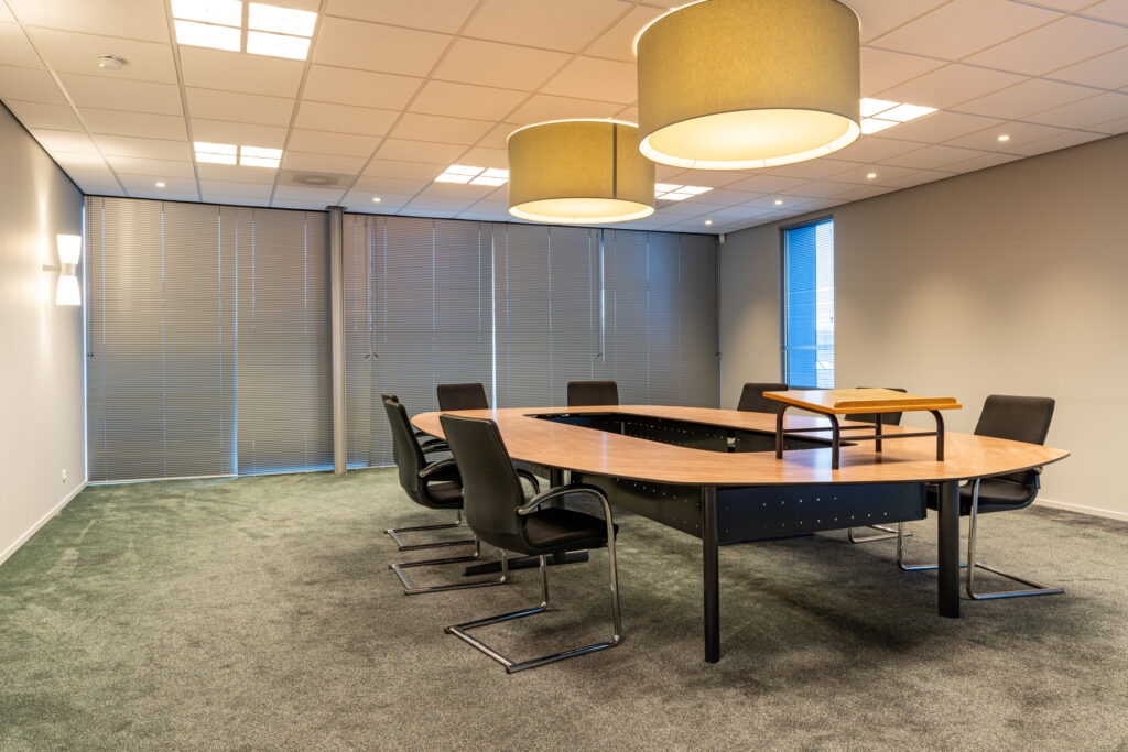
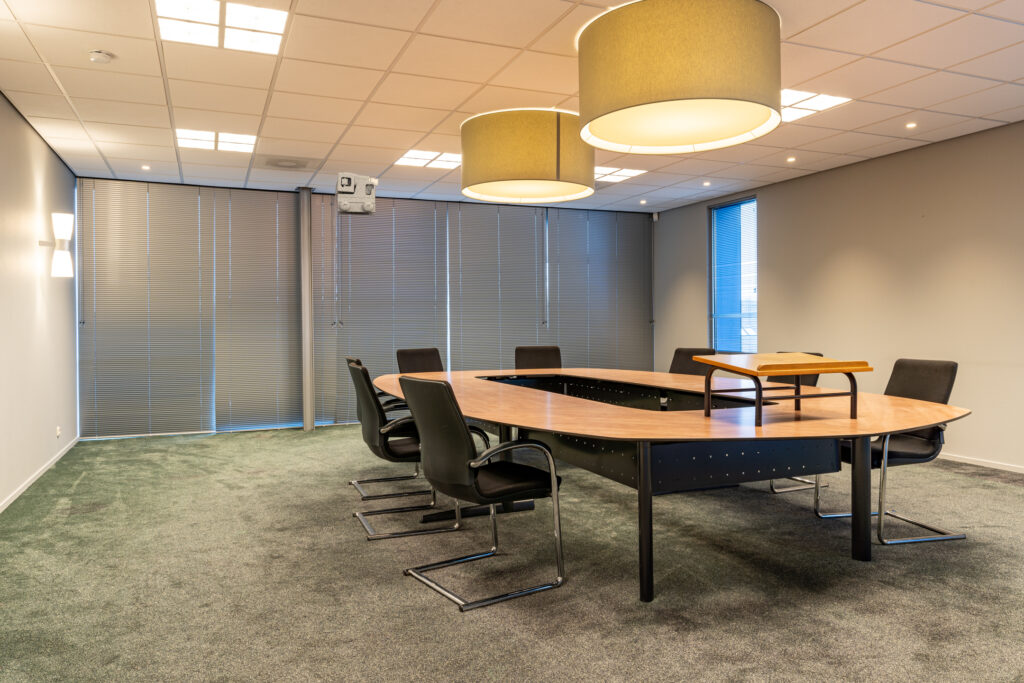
+ total station (356, 192)
